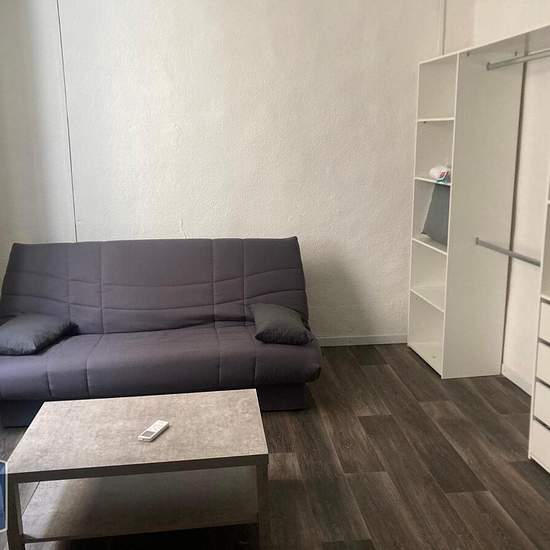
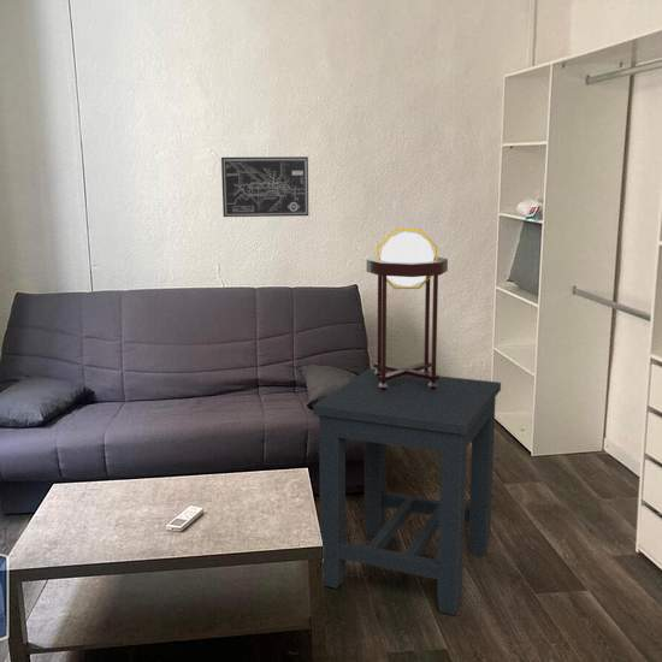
+ wall art (265, 187)
+ table lamp (425, 307)
+ side table (407, 495)
